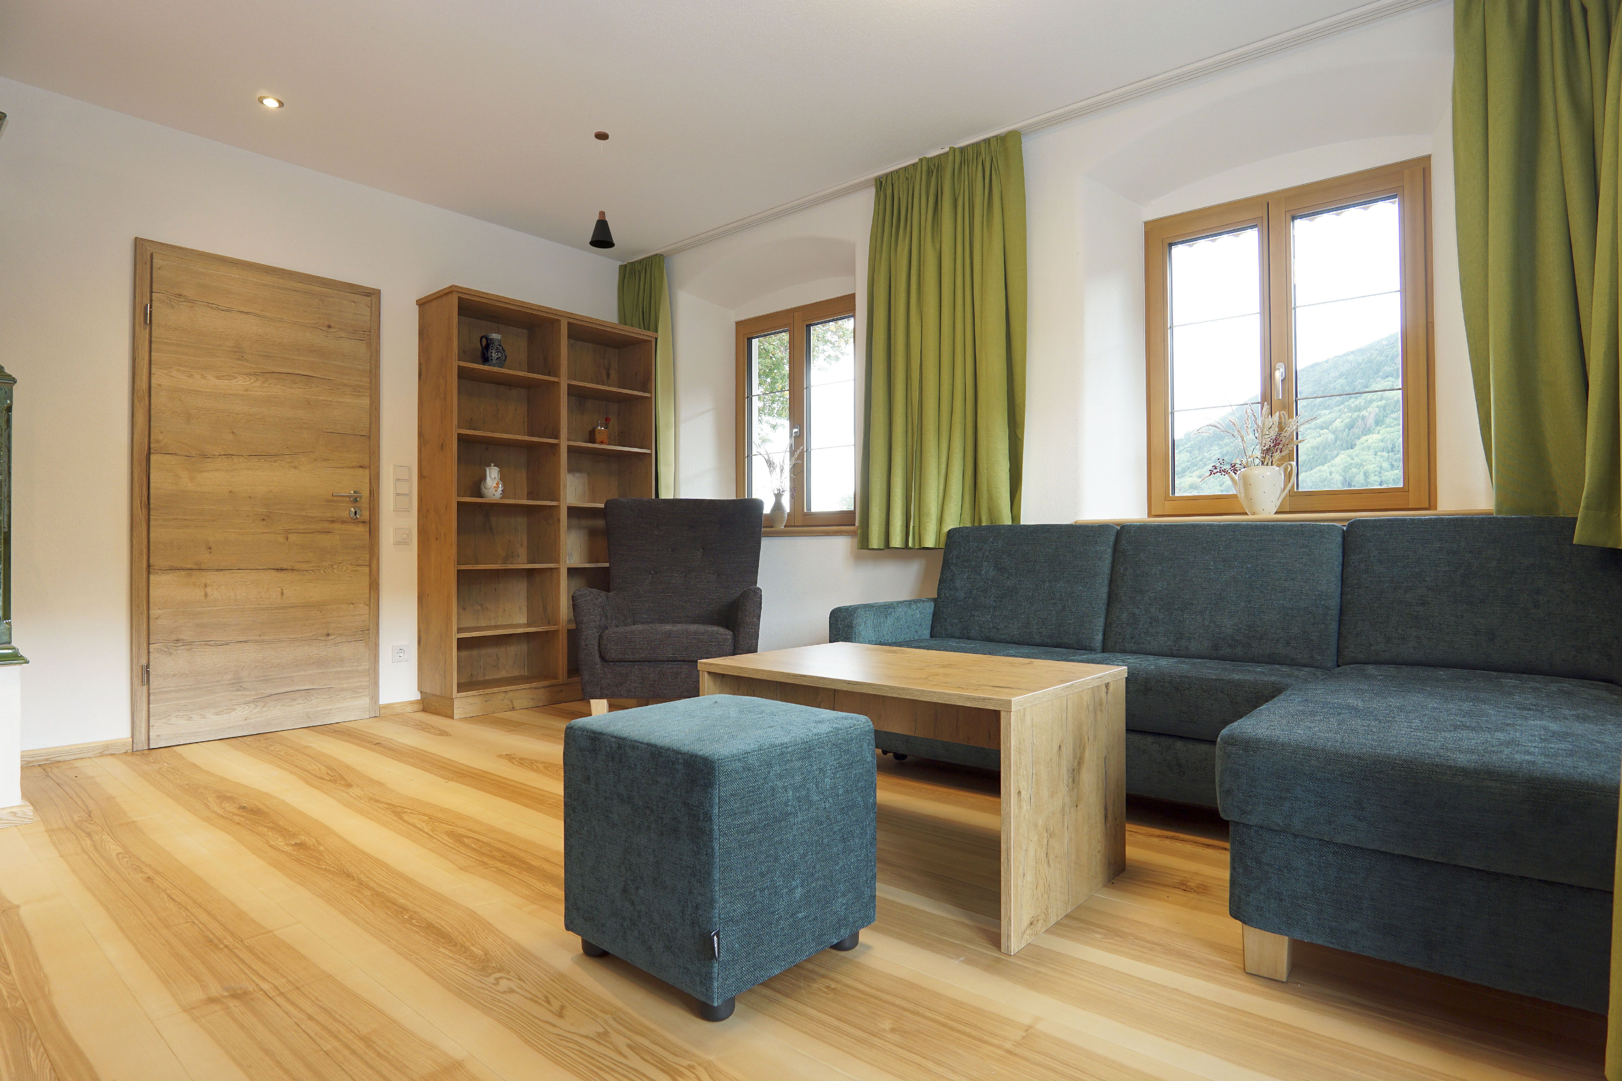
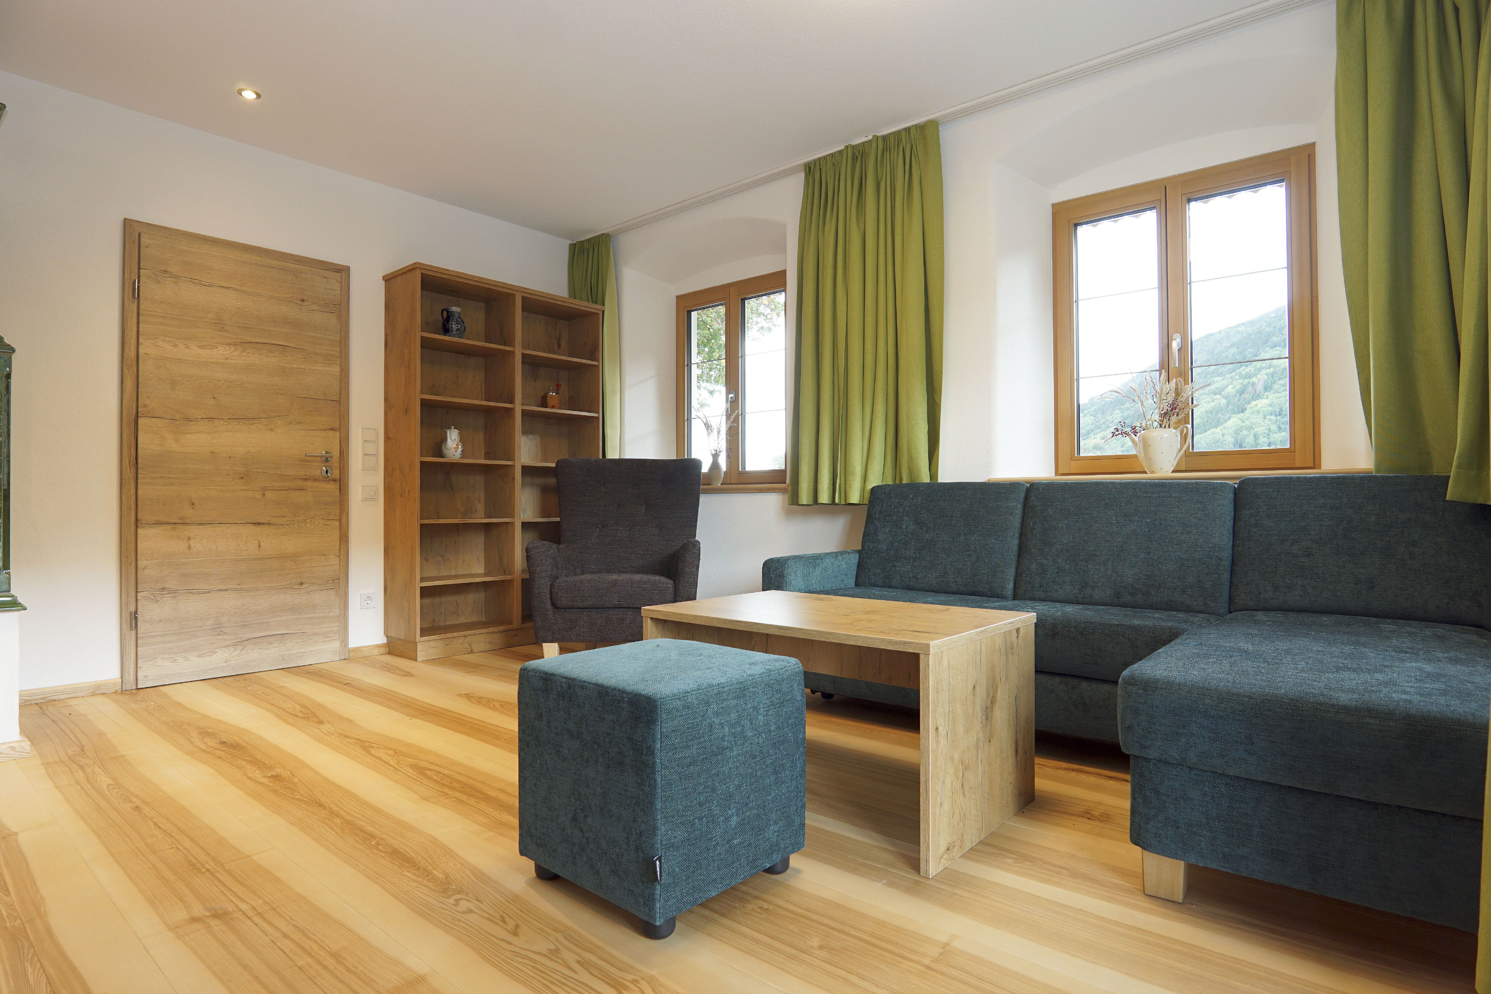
- pendant lamp (601, 211)
